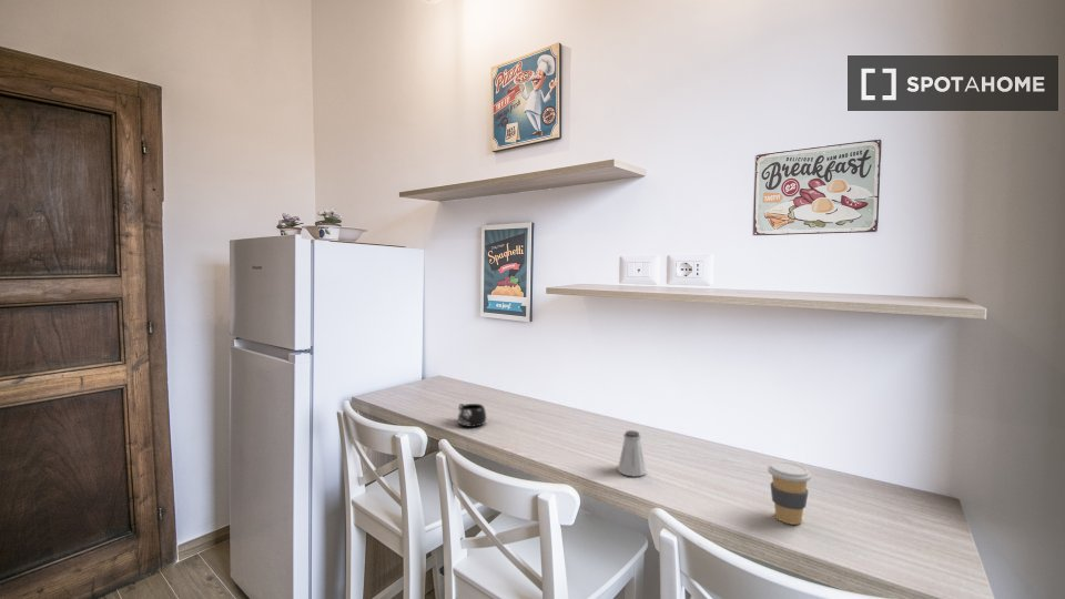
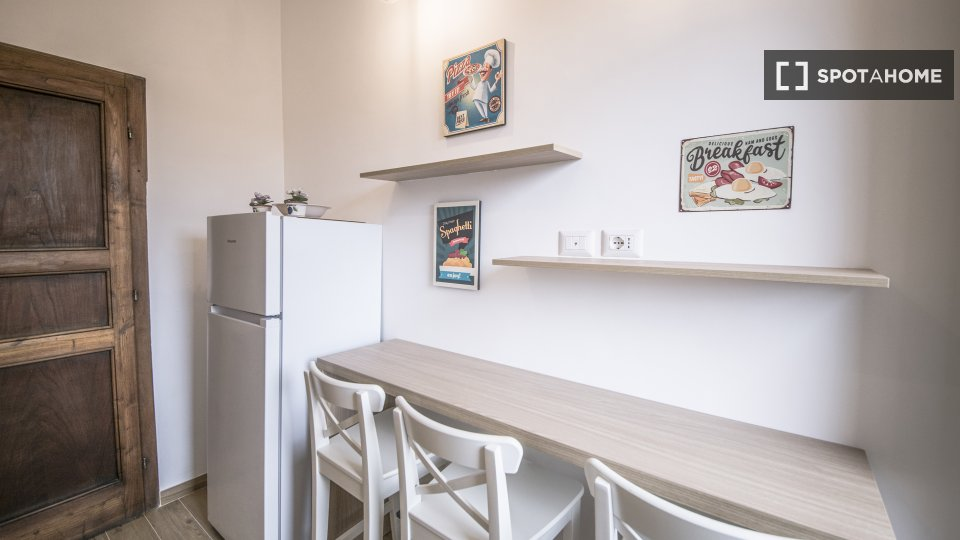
- mug (469, 414)
- coffee cup (789, 493)
- saltshaker (631, 451)
